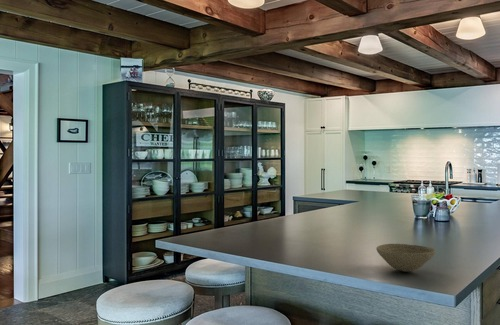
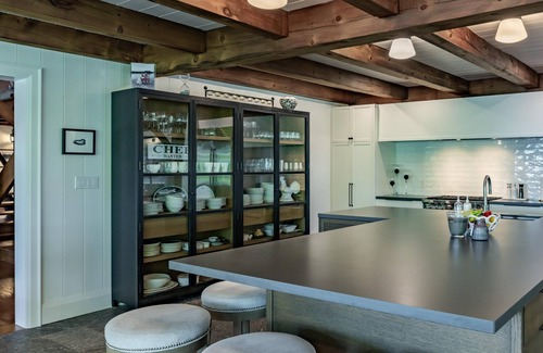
- bowl (405, 259)
